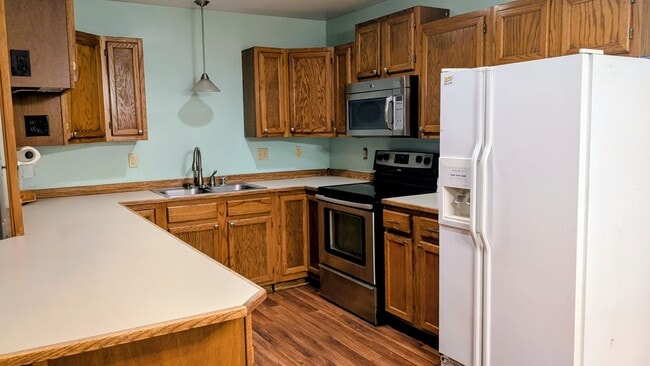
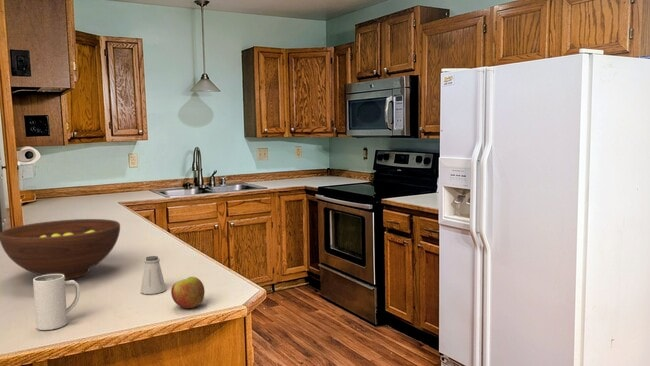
+ saltshaker (152, 273)
+ mug (57, 299)
+ apple (187, 292)
+ fruit bowl (63, 251)
